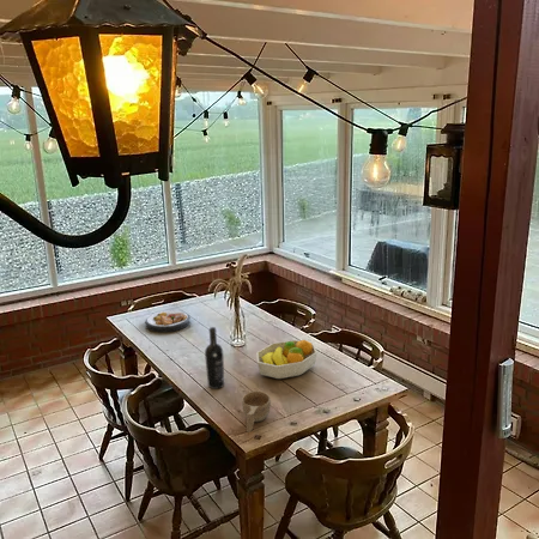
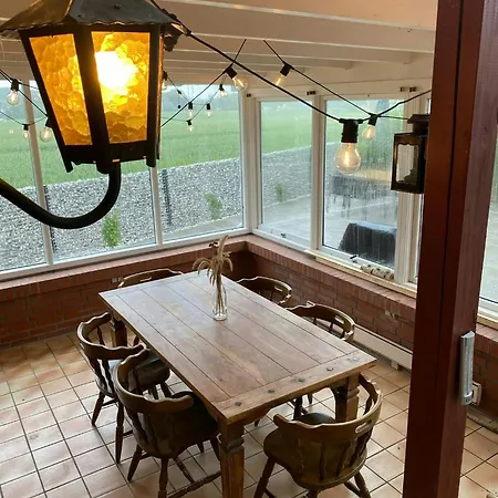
- plate (168, 319)
- wine bottle (214, 357)
- fruit bowl (286, 357)
- cup (254, 411)
